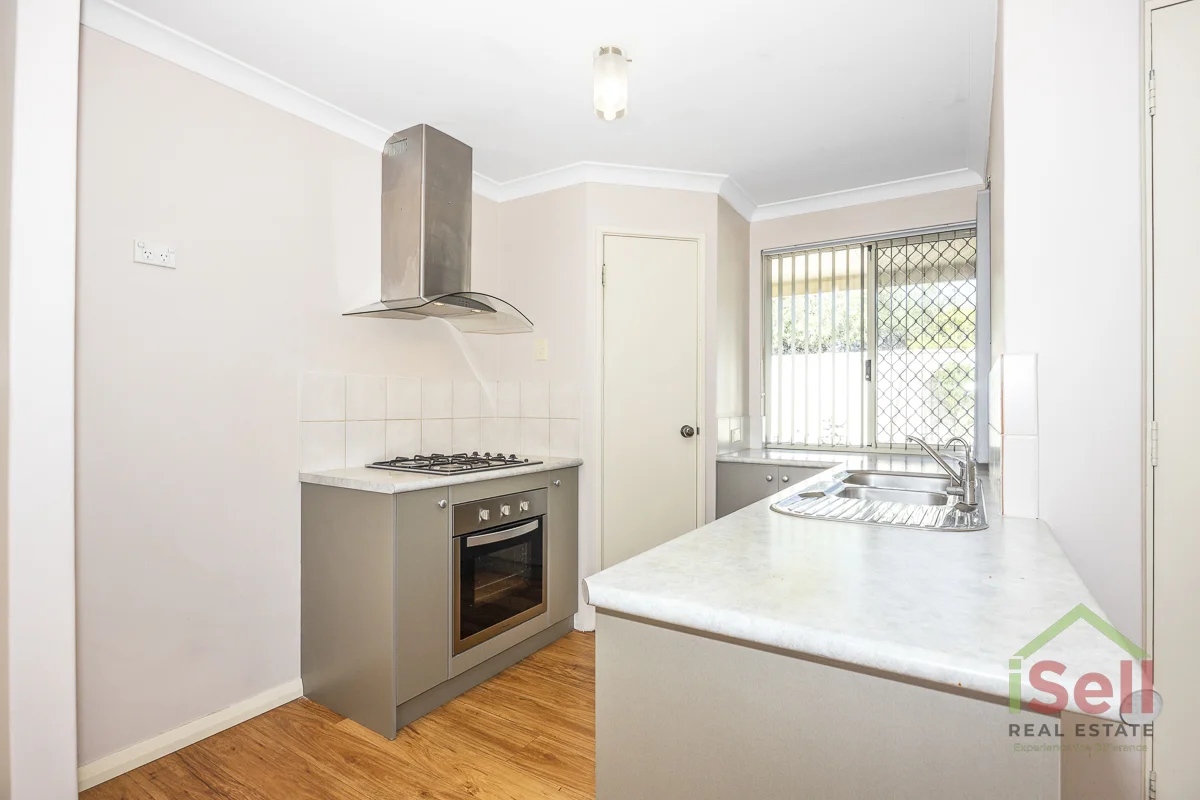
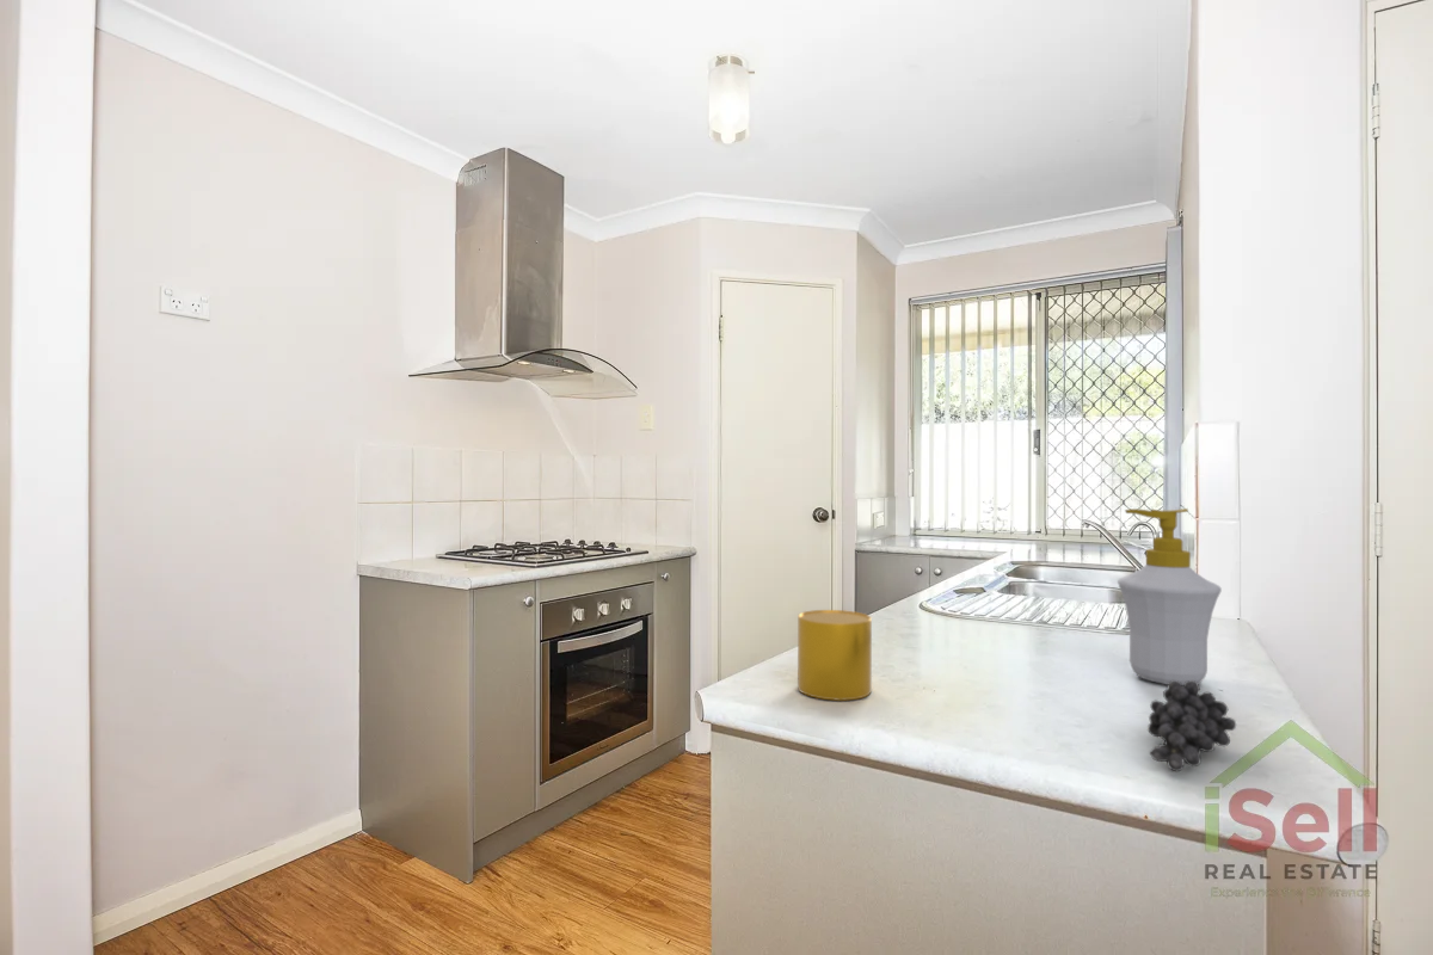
+ fruit (1189, 719)
+ soap bottle (1167, 593)
+ cup (834, 652)
